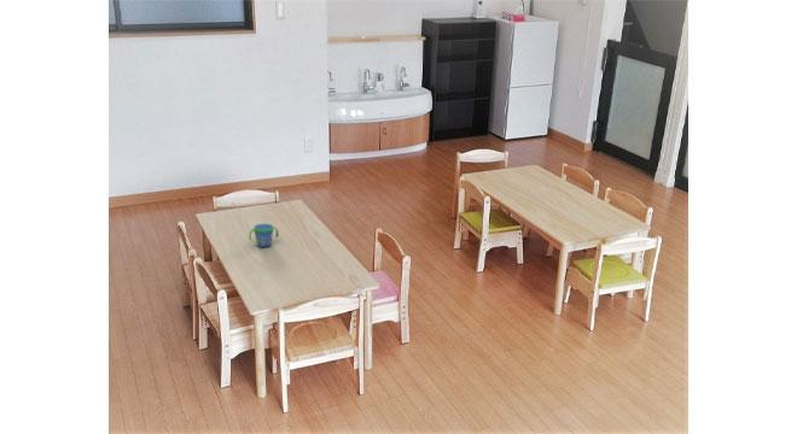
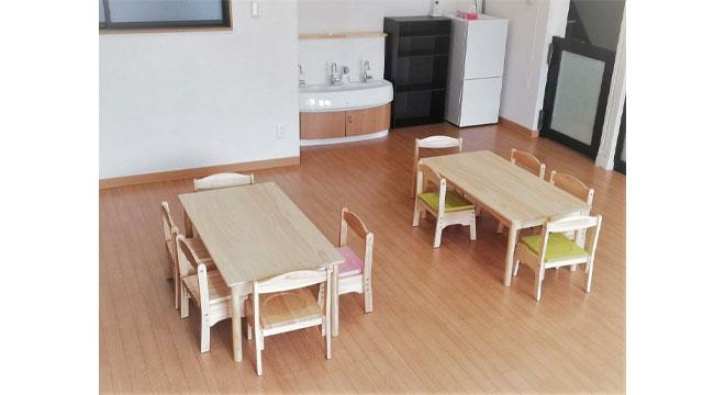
- snack cup (263, 235)
